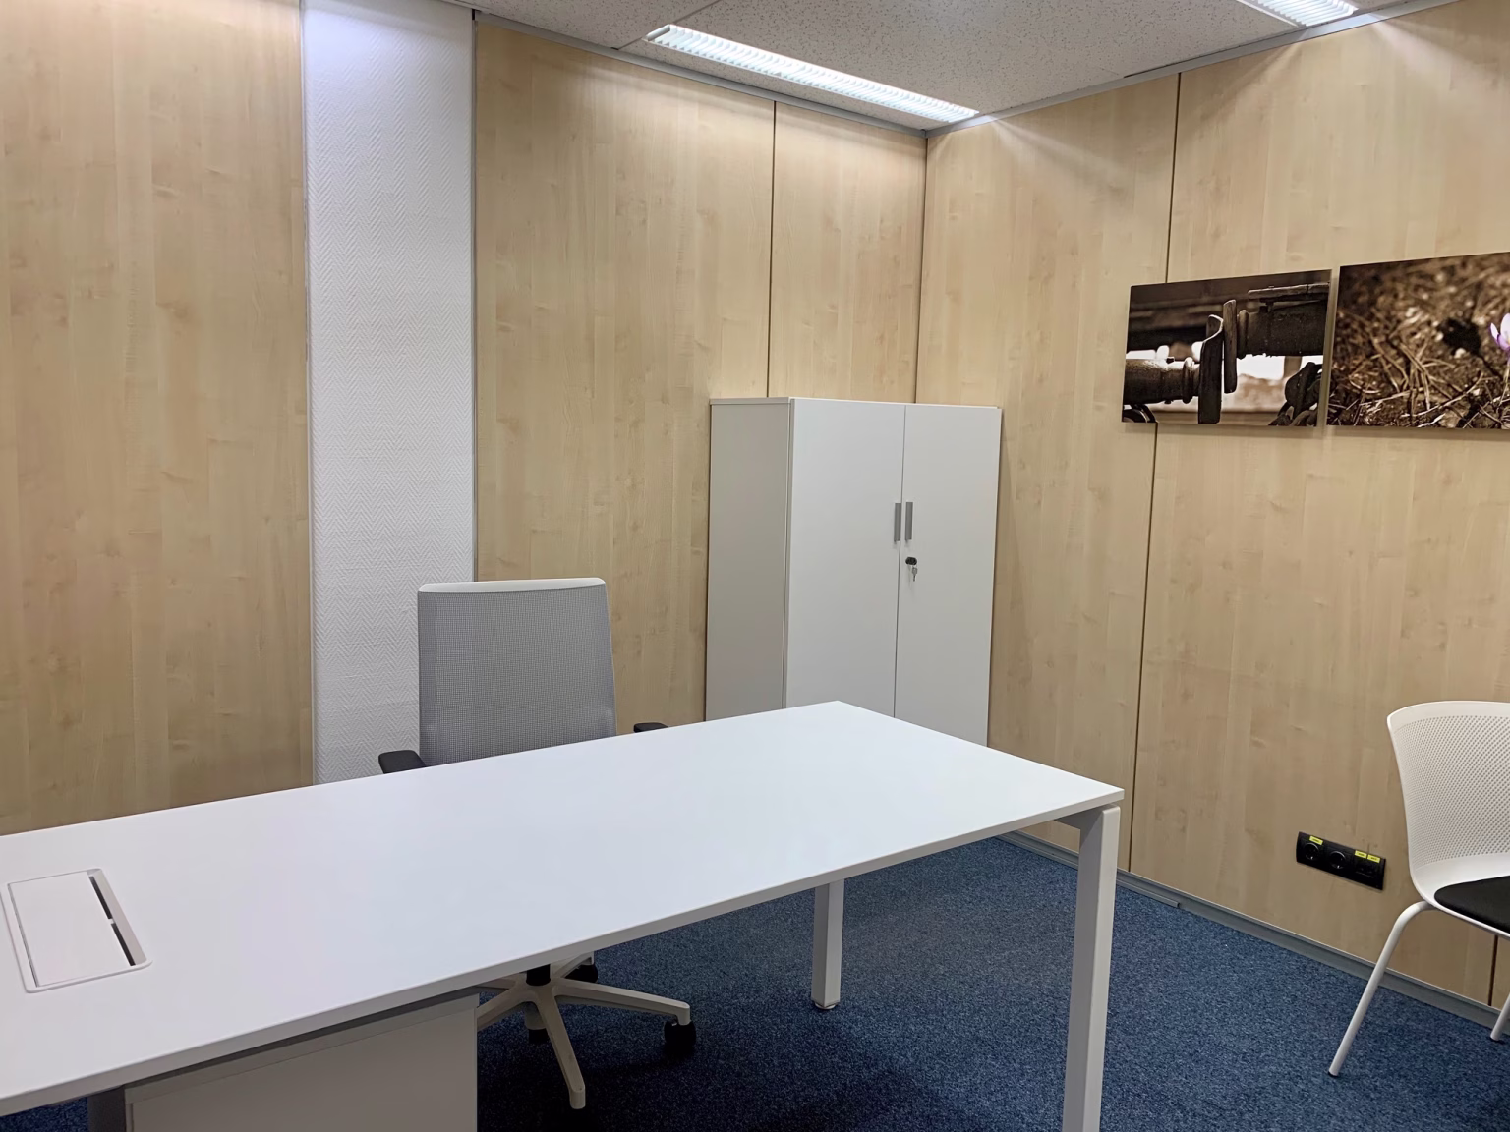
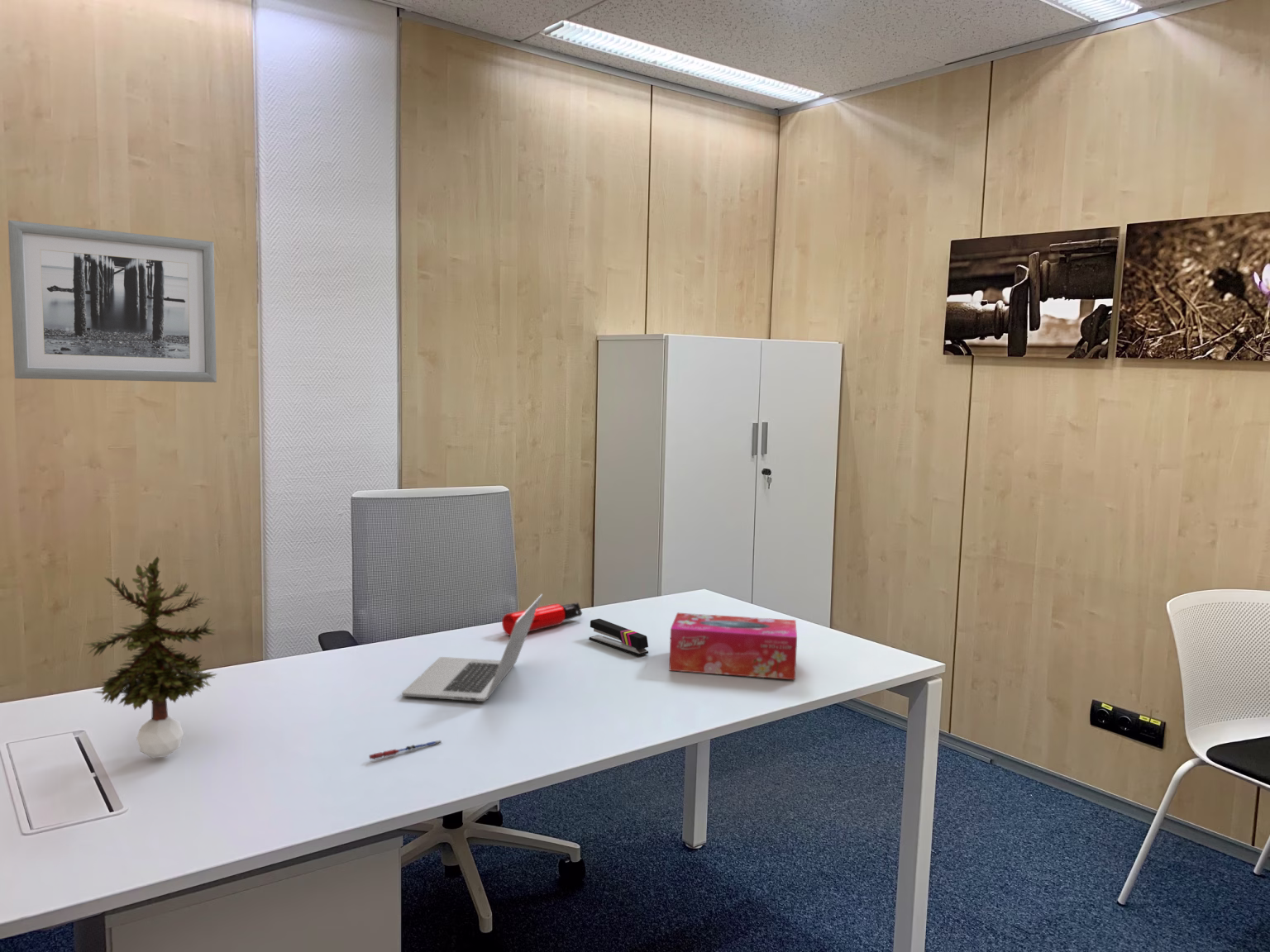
+ pen (406, 748)
+ tissue box (733, 645)
+ stapler (618, 636)
+ potted plant (153, 654)
+ water bottle (545, 616)
+ laptop (475, 659)
+ wall art (119, 307)
